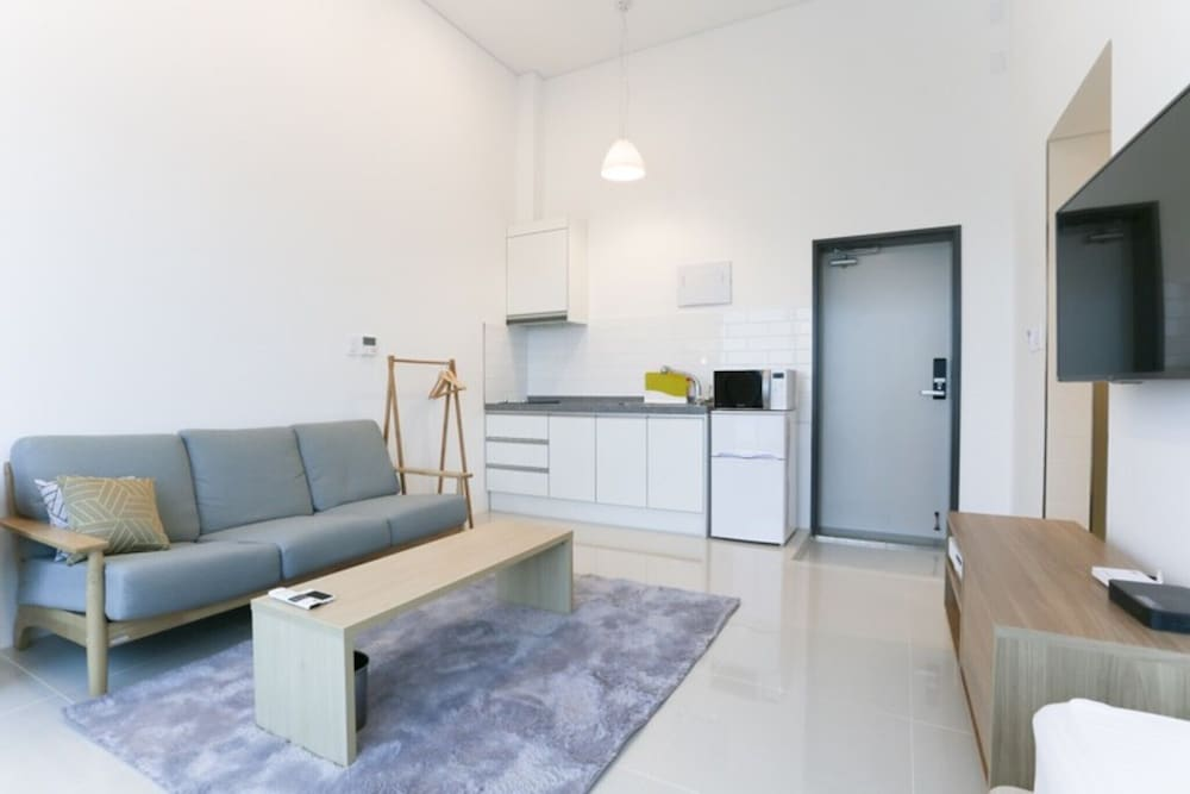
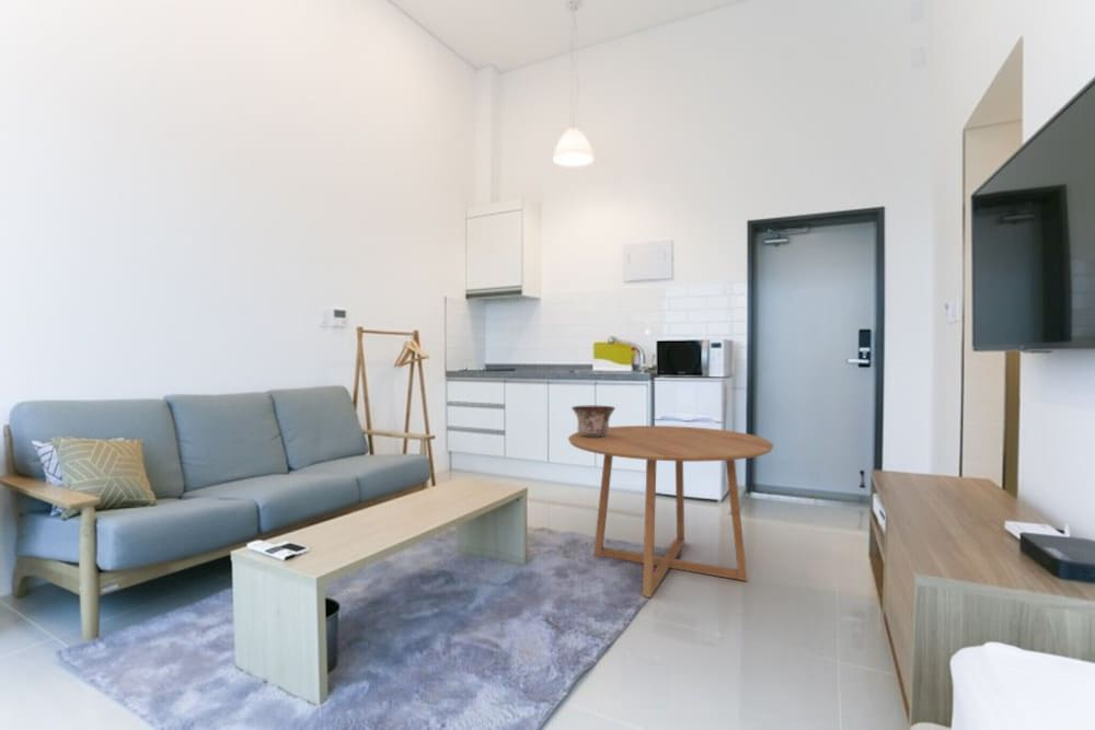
+ dining table (676, 499)
+ bowl (592, 420)
